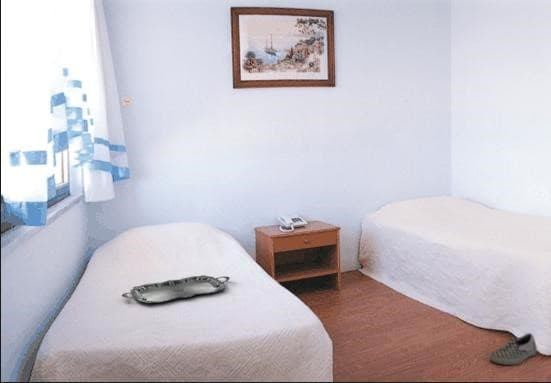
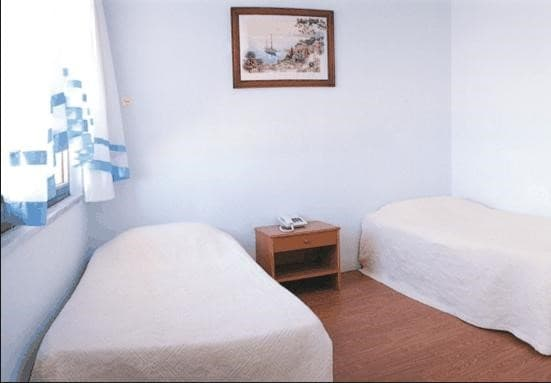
- serving tray (178, 288)
- shoe (515, 347)
